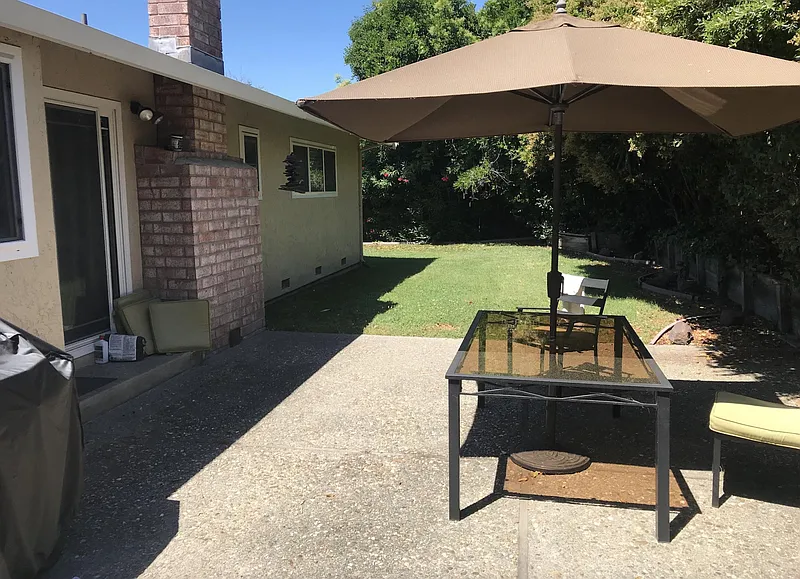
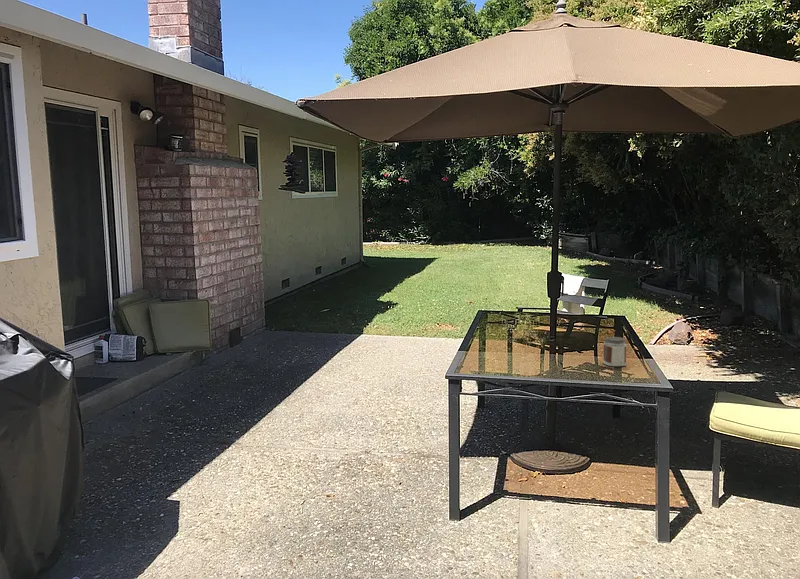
+ jar (614, 351)
